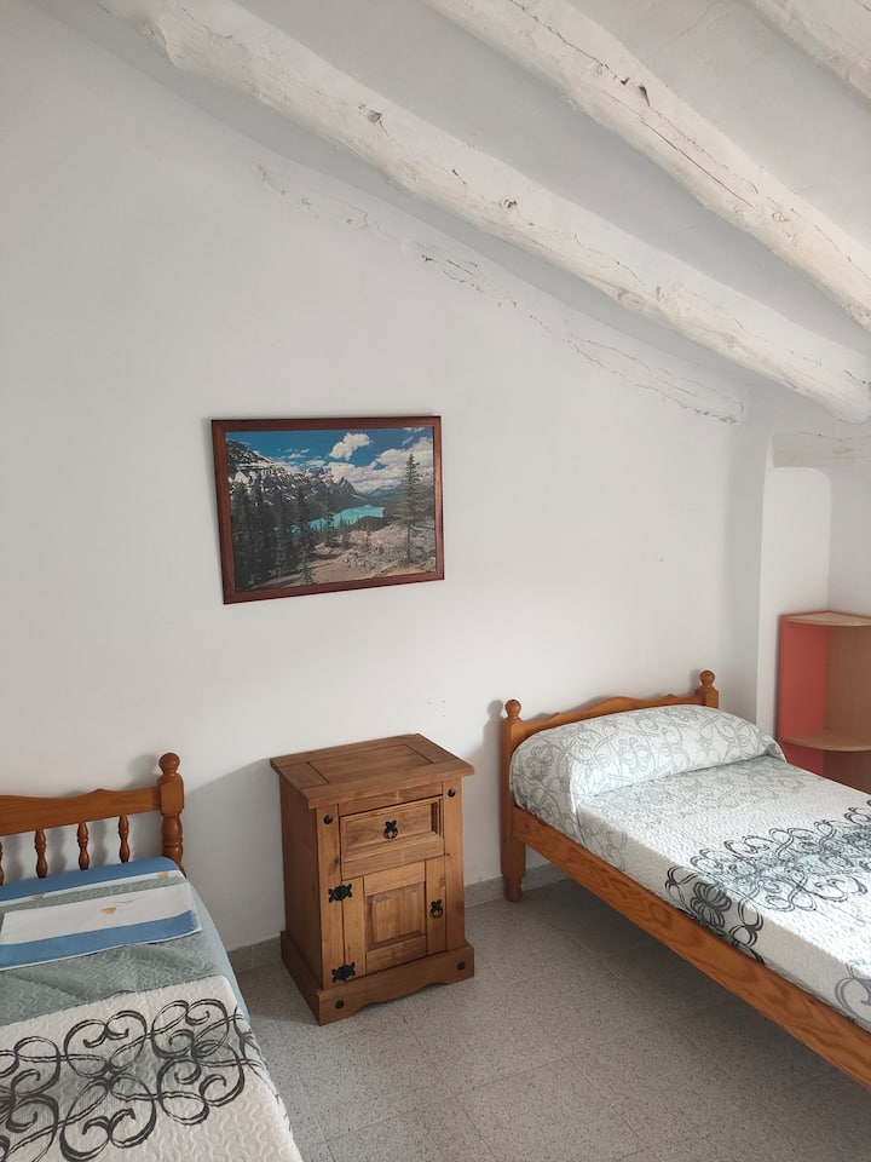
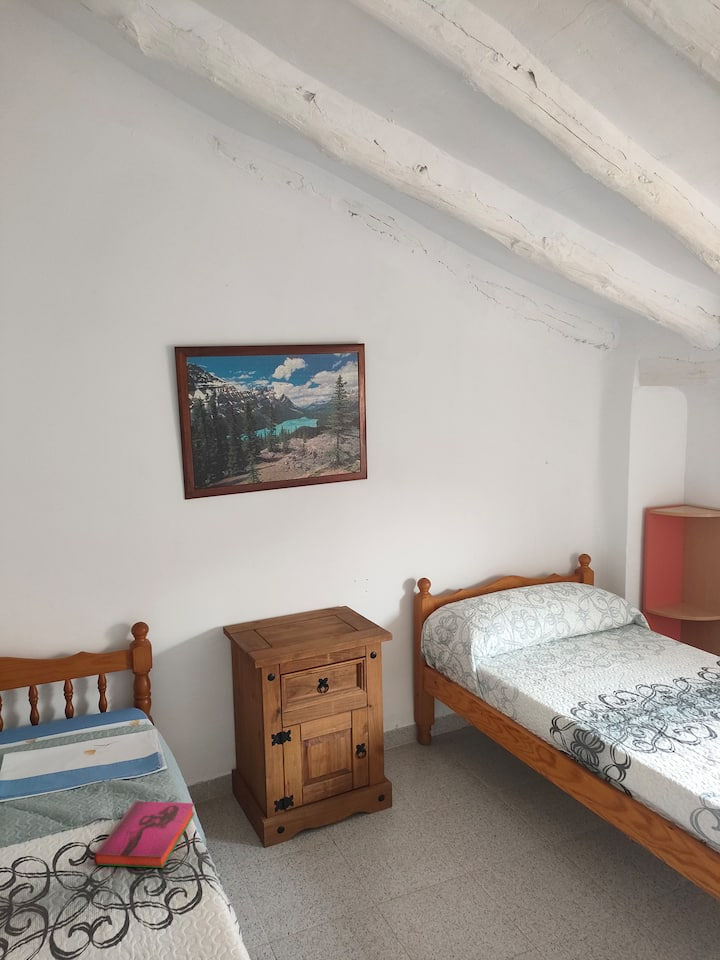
+ hardback book (147, 832)
